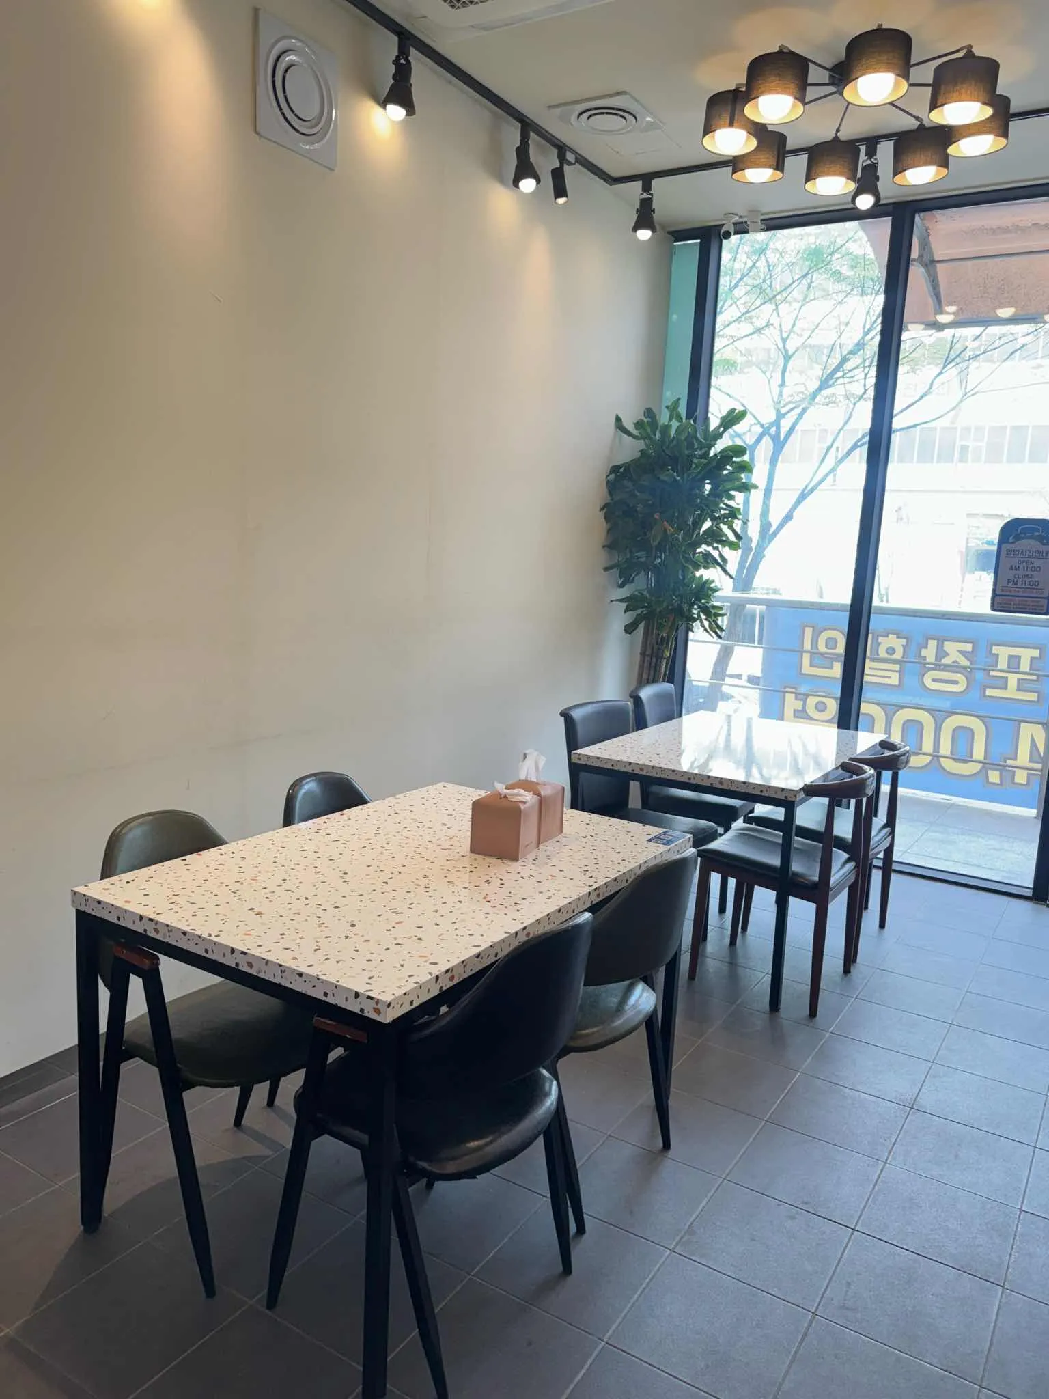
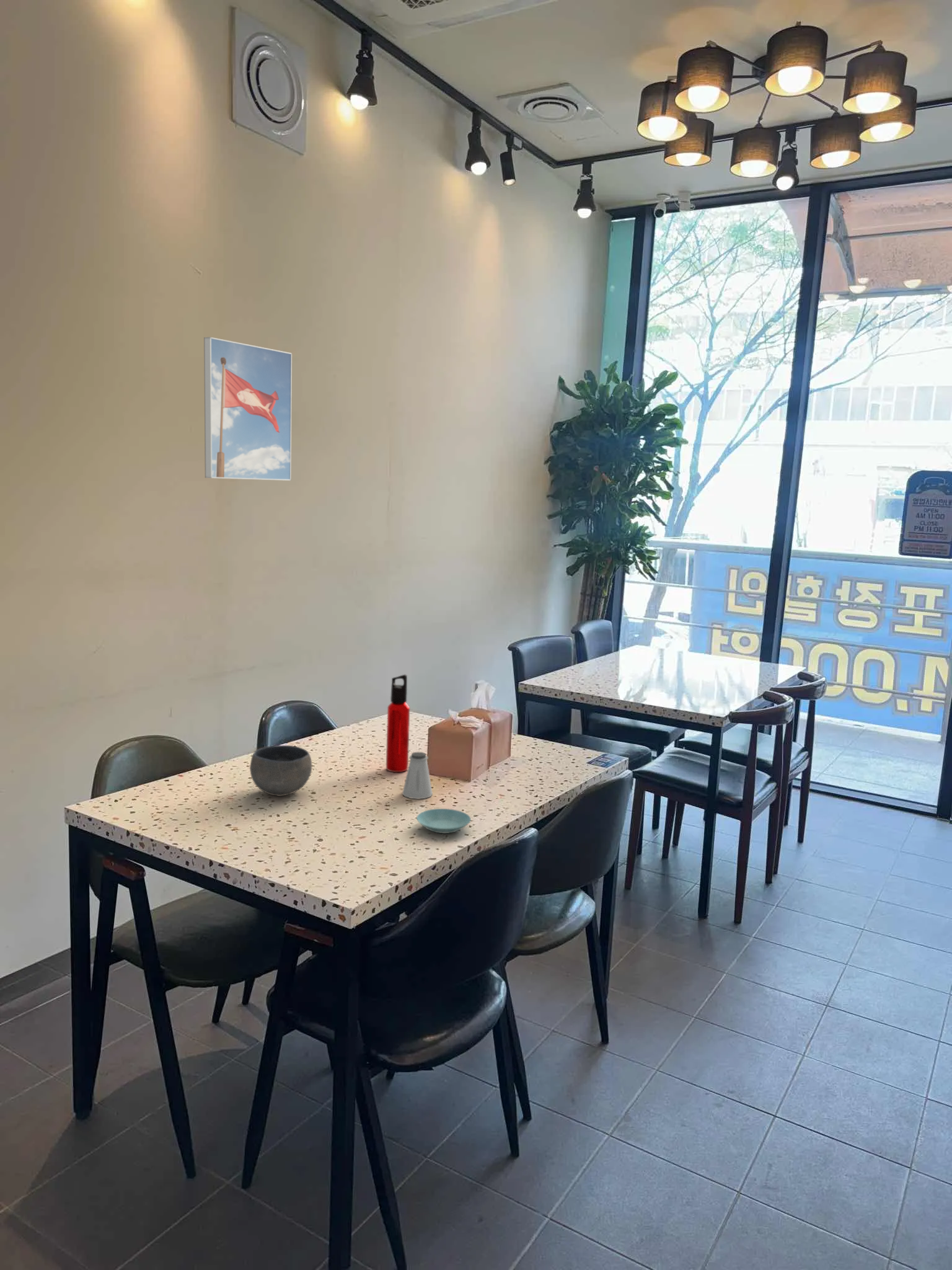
+ saltshaker (418, 774)
+ bowl (281, 772)
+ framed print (250, 413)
+ water bottle (398, 722)
+ saucer (443, 823)
